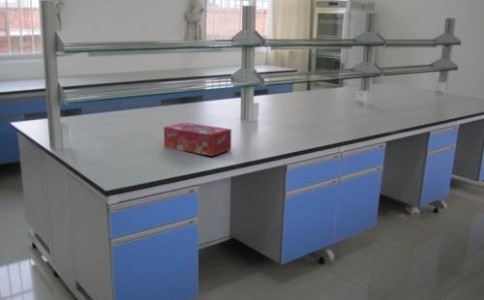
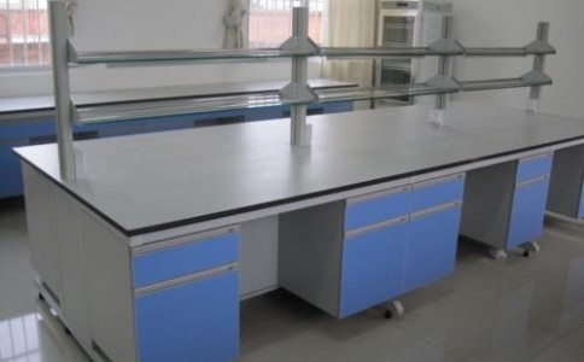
- tissue box (197, 138)
